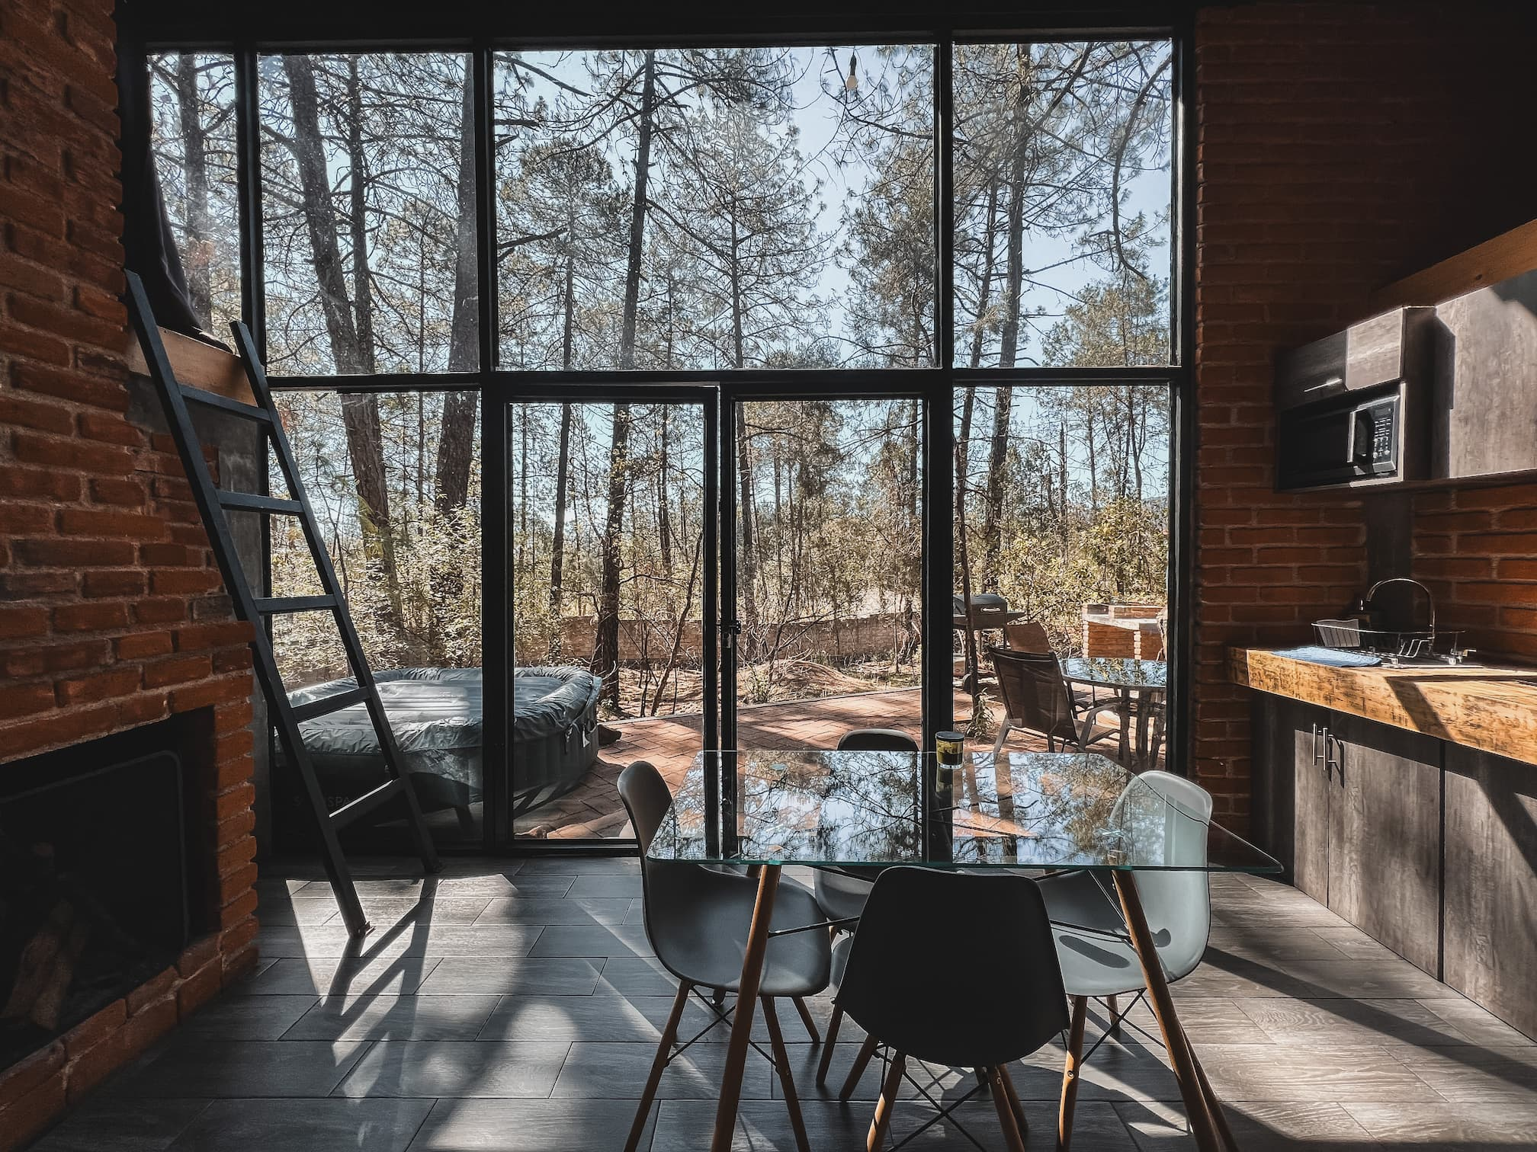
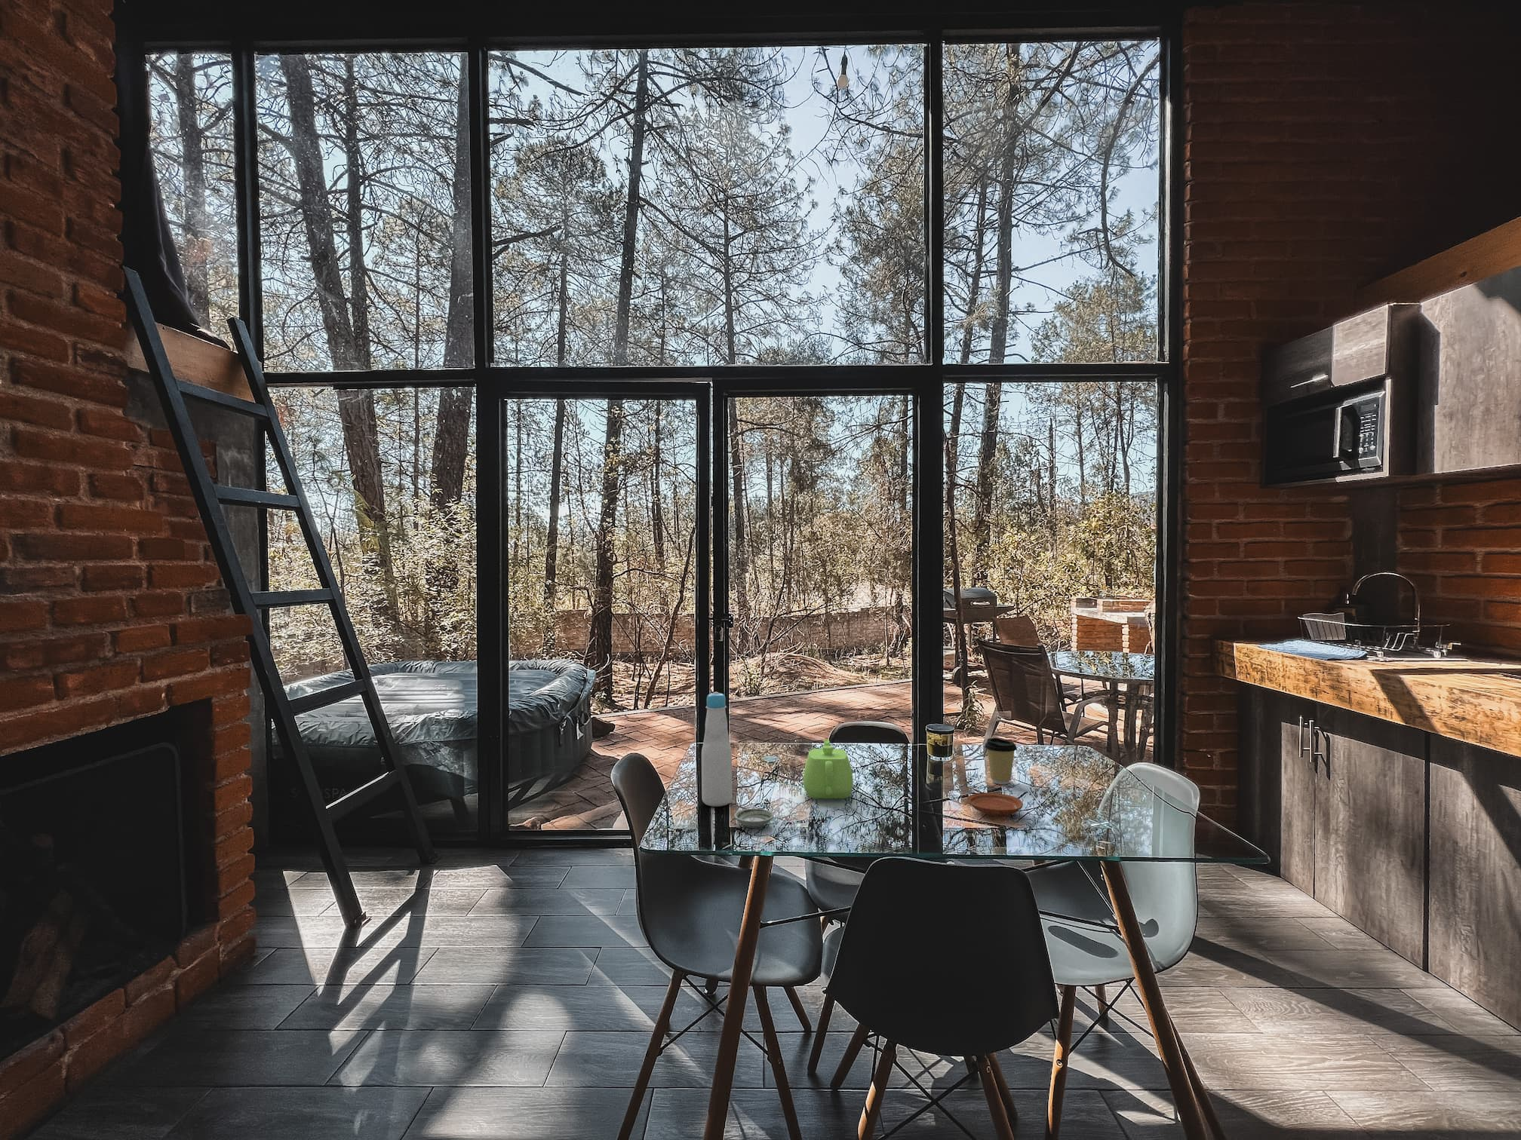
+ teapot (828, 769)
+ saucer (753, 819)
+ coffee cup (1000, 760)
+ bottle (716, 747)
+ plate (994, 806)
